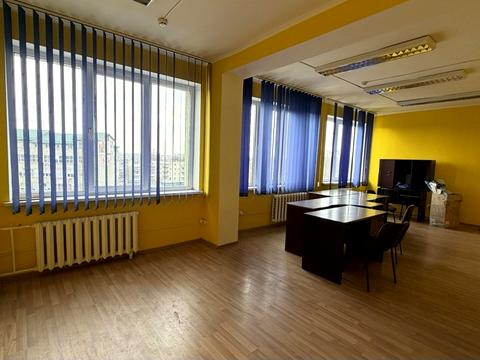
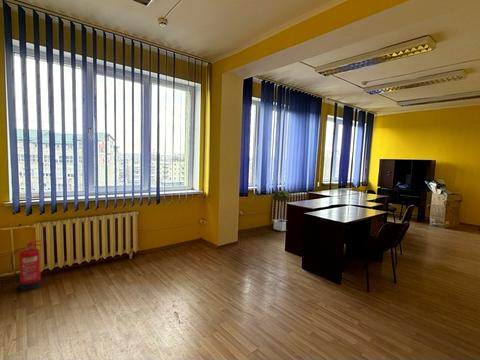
+ potted tree (281, 209)
+ fire extinguisher (28, 264)
